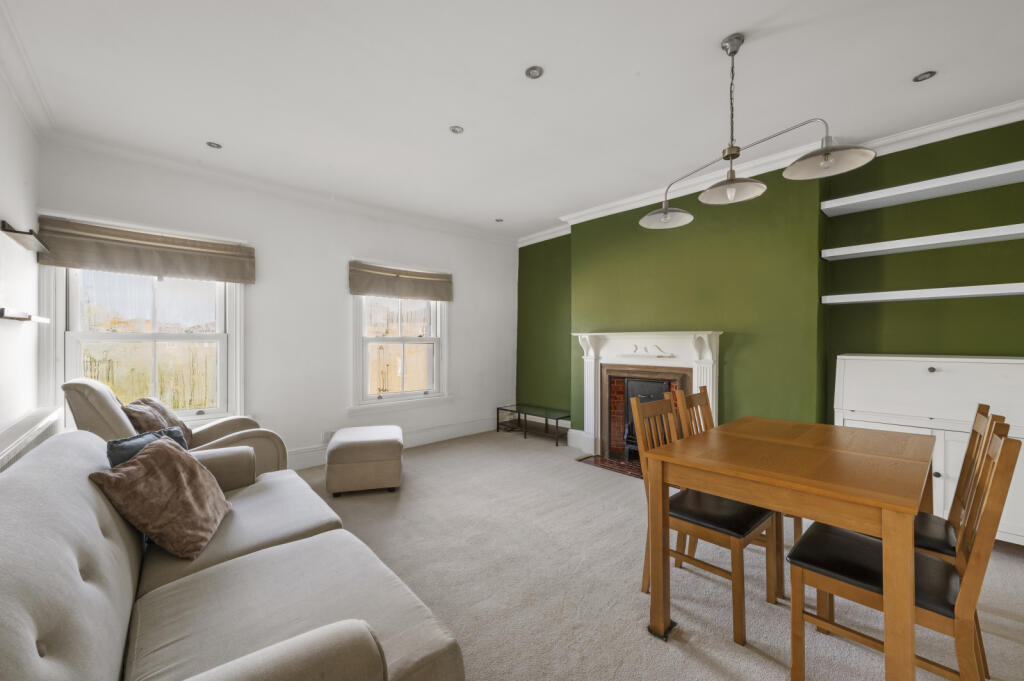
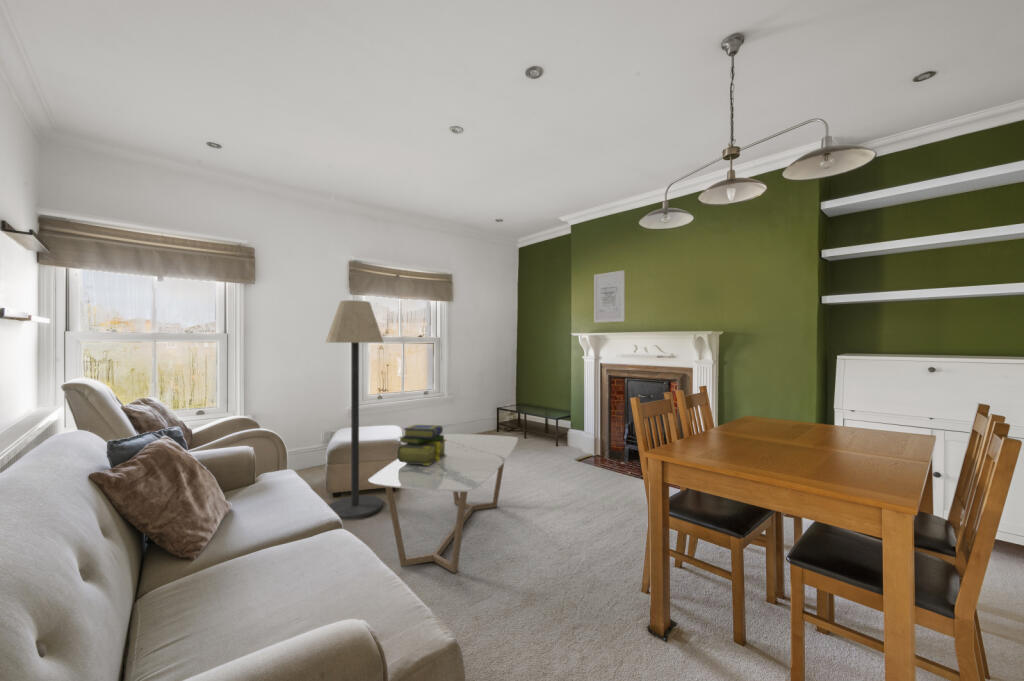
+ wall art (608, 297)
+ coffee table (456, 493)
+ floor lamp (355, 404)
+ stack of books (422, 441)
